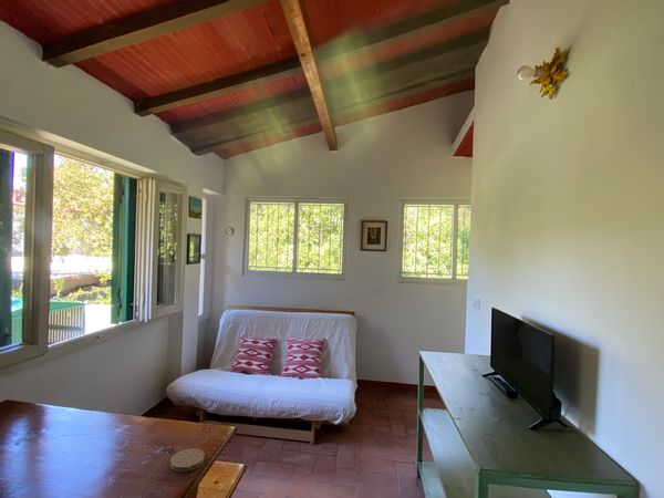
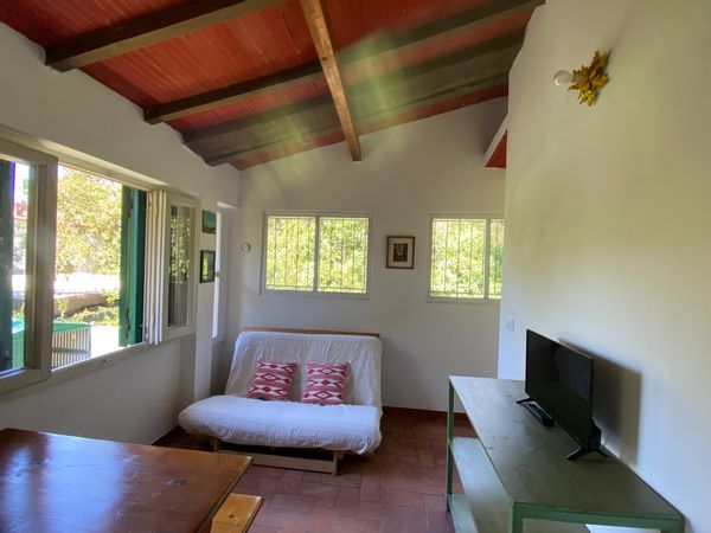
- coaster (187, 459)
